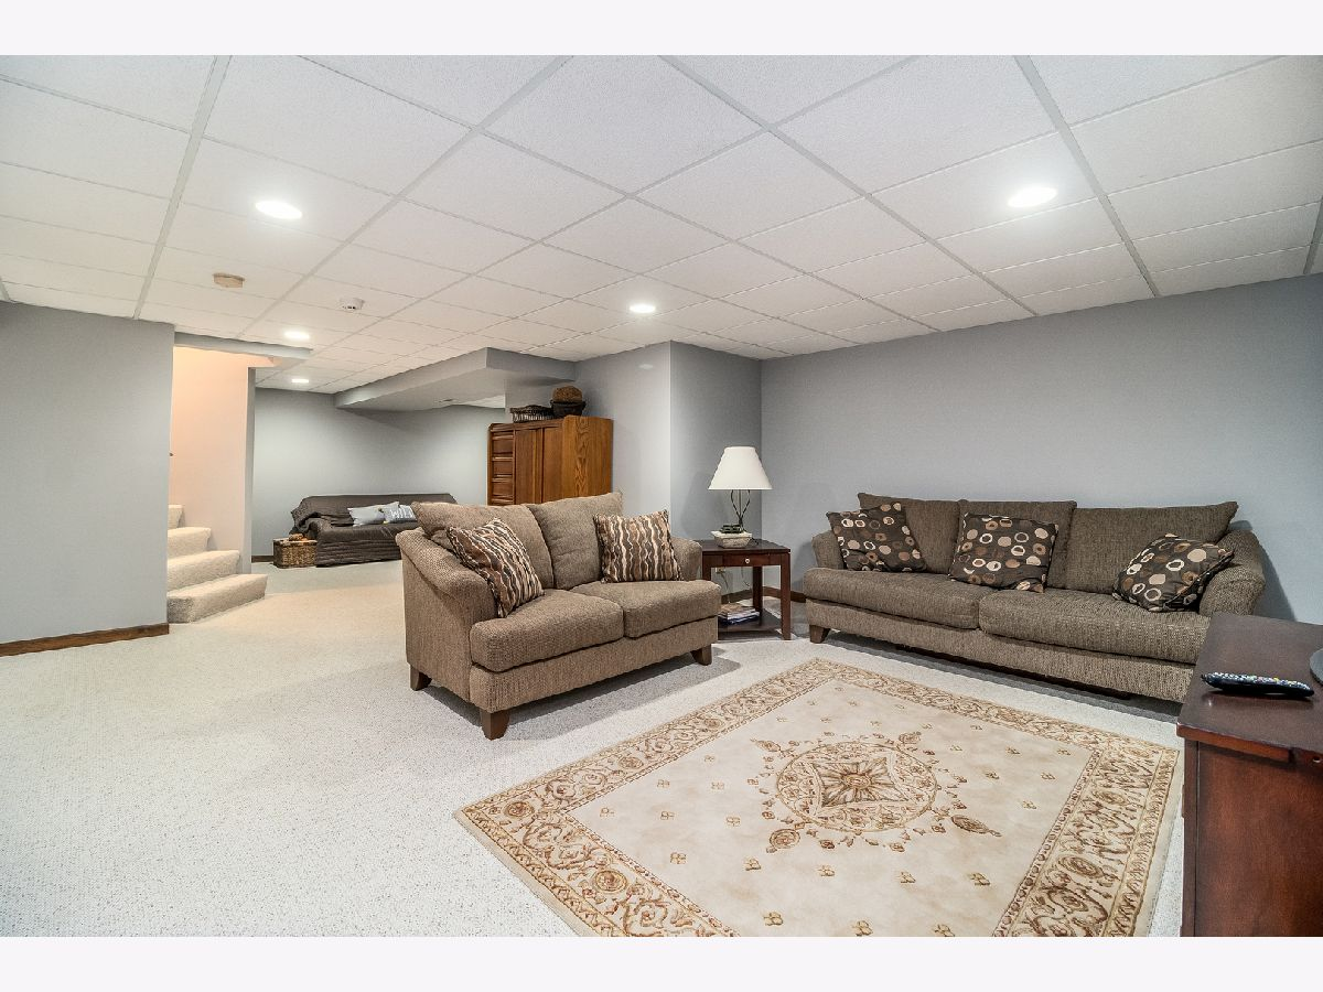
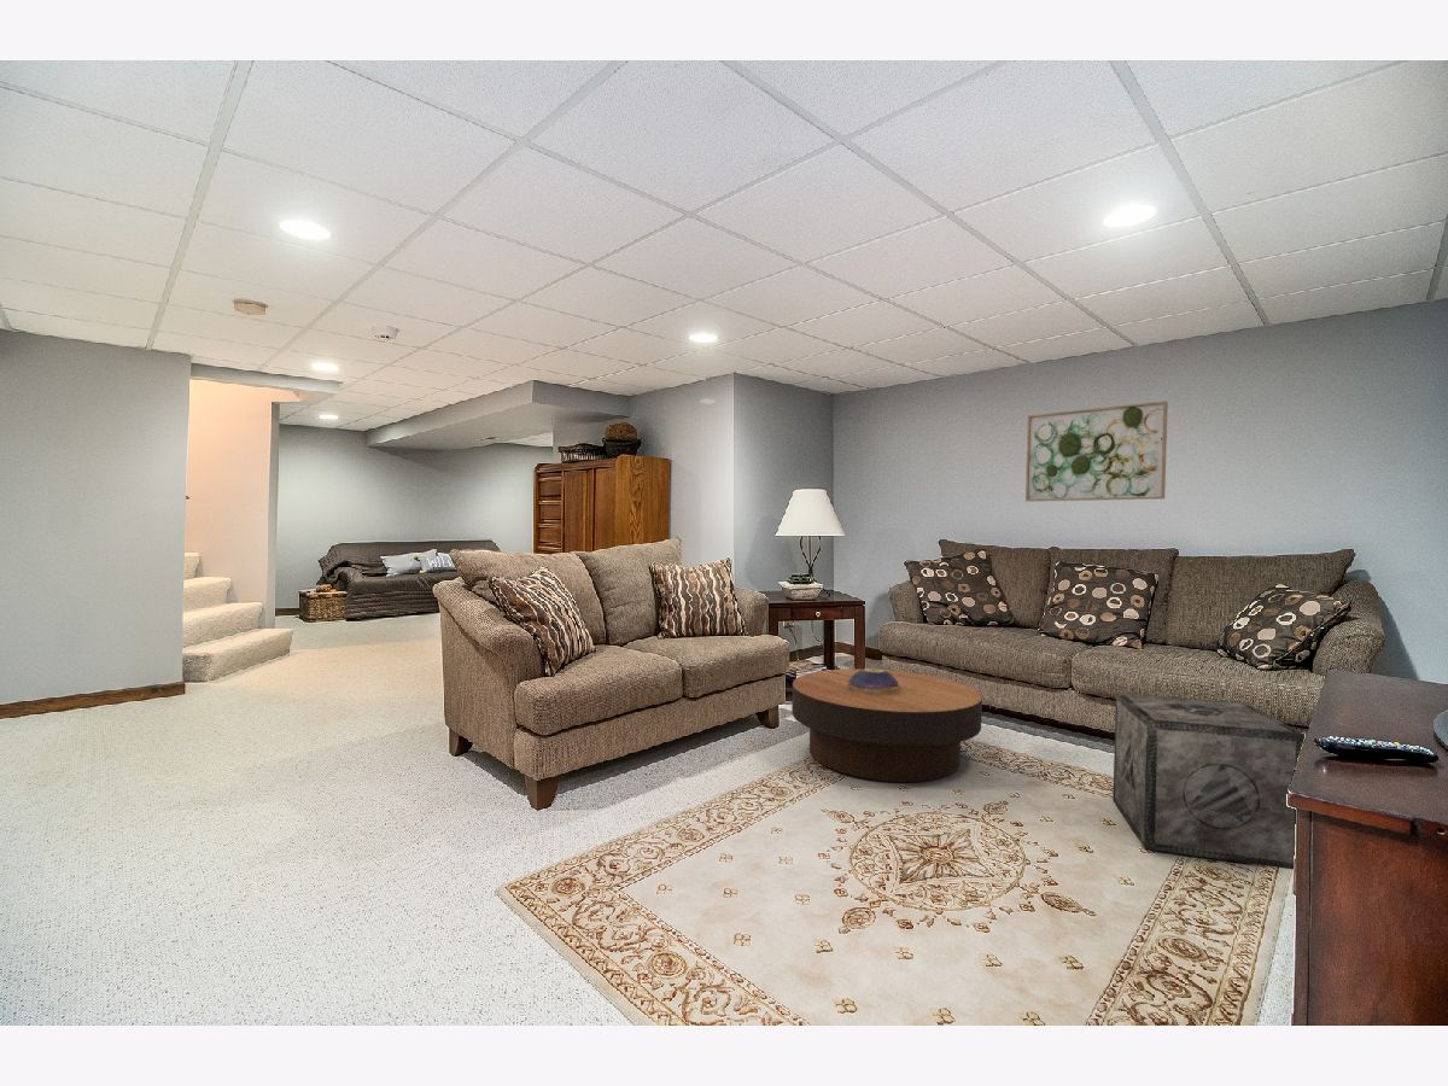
+ wall art (1091, 454)
+ coffee table (883, 720)
+ storage crate (1198, 771)
+ decorative bowl (874, 678)
